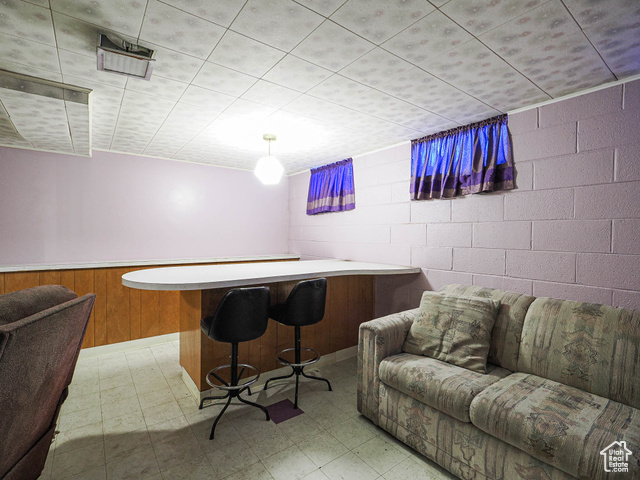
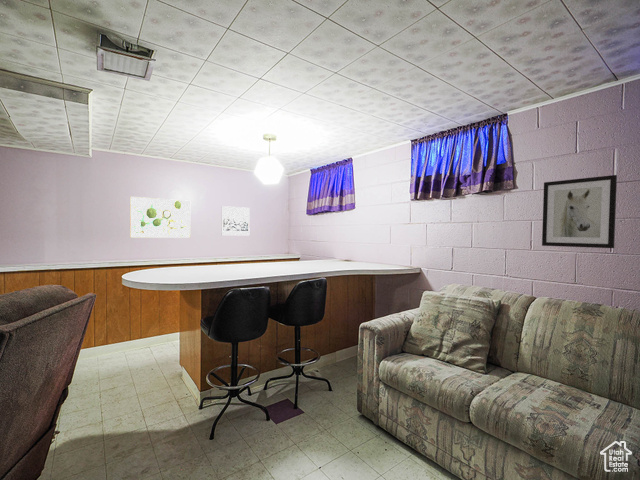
+ wall art (576, 213)
+ wall art (161, 218)
+ wall art (235, 221)
